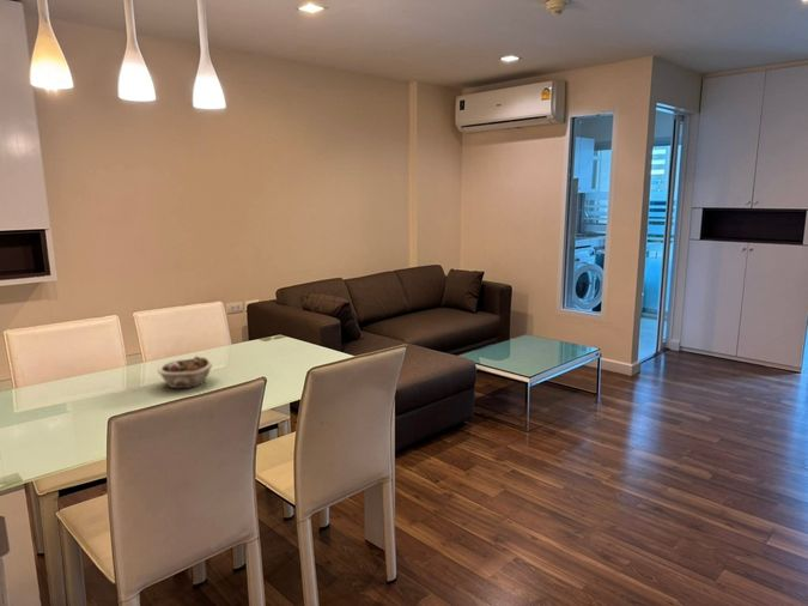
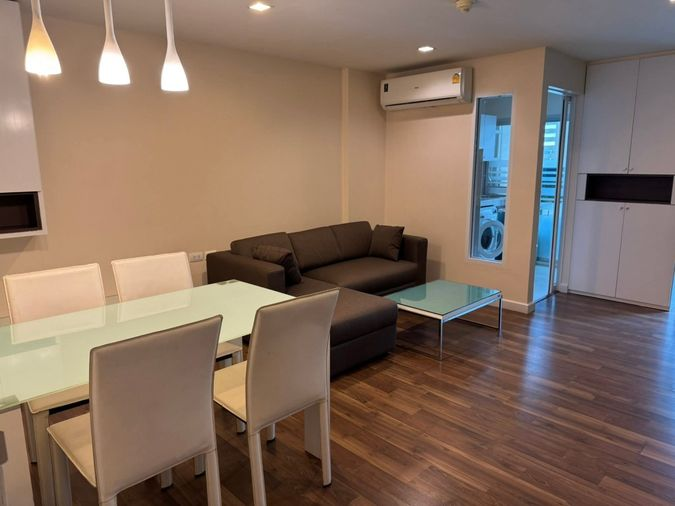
- succulent planter (184, 370)
